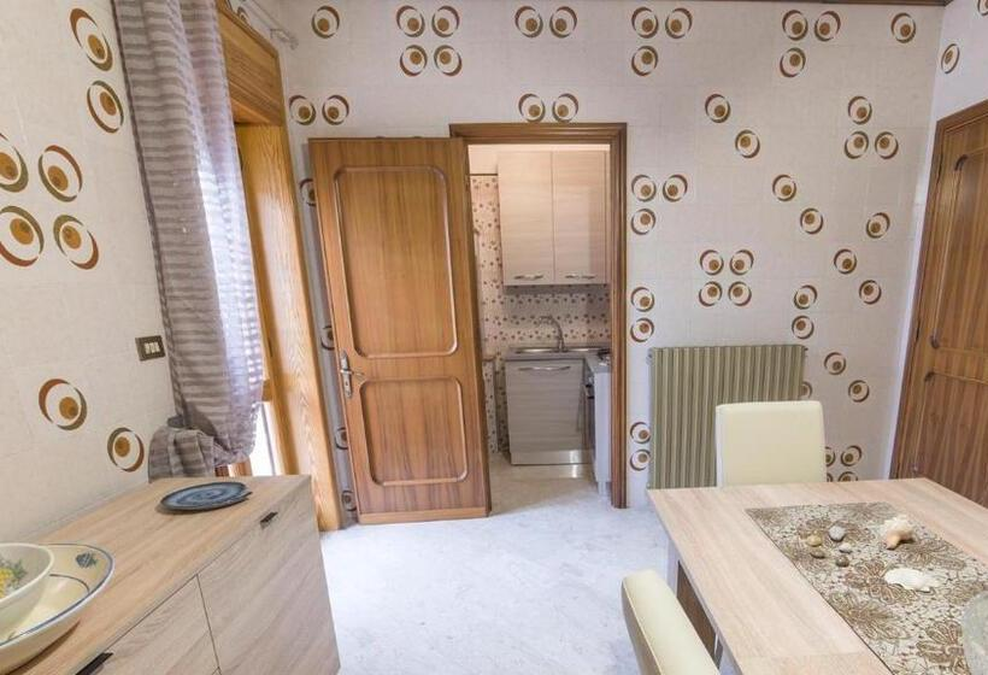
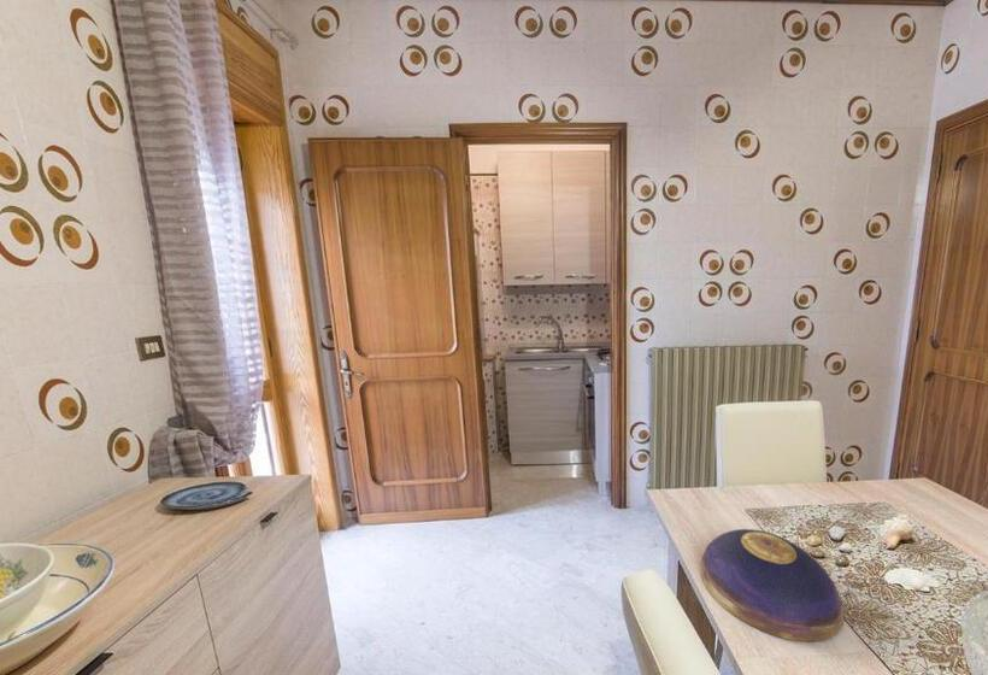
+ decorative bowl (766, 565)
